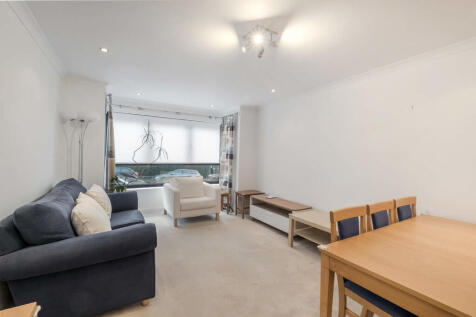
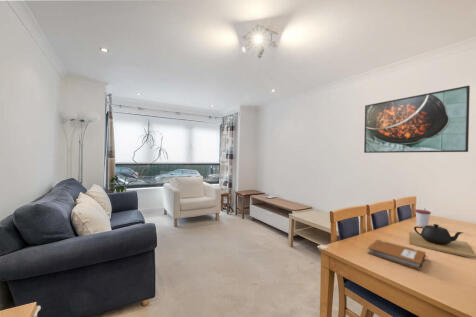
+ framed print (408, 124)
+ notebook (397, 252)
+ cup (422, 216)
+ teapot (438, 234)
